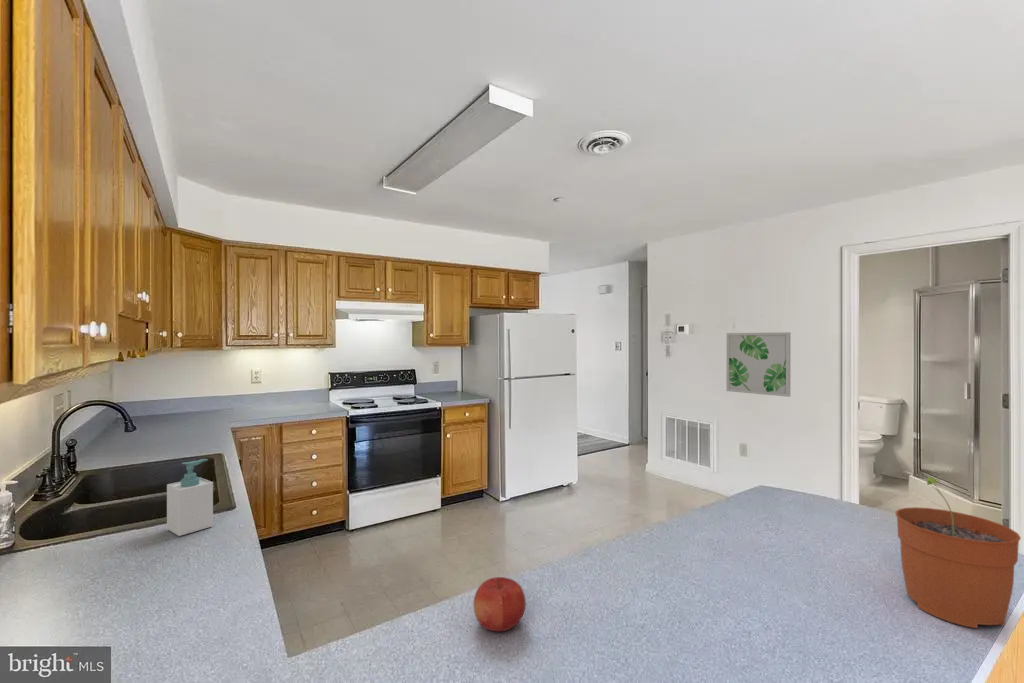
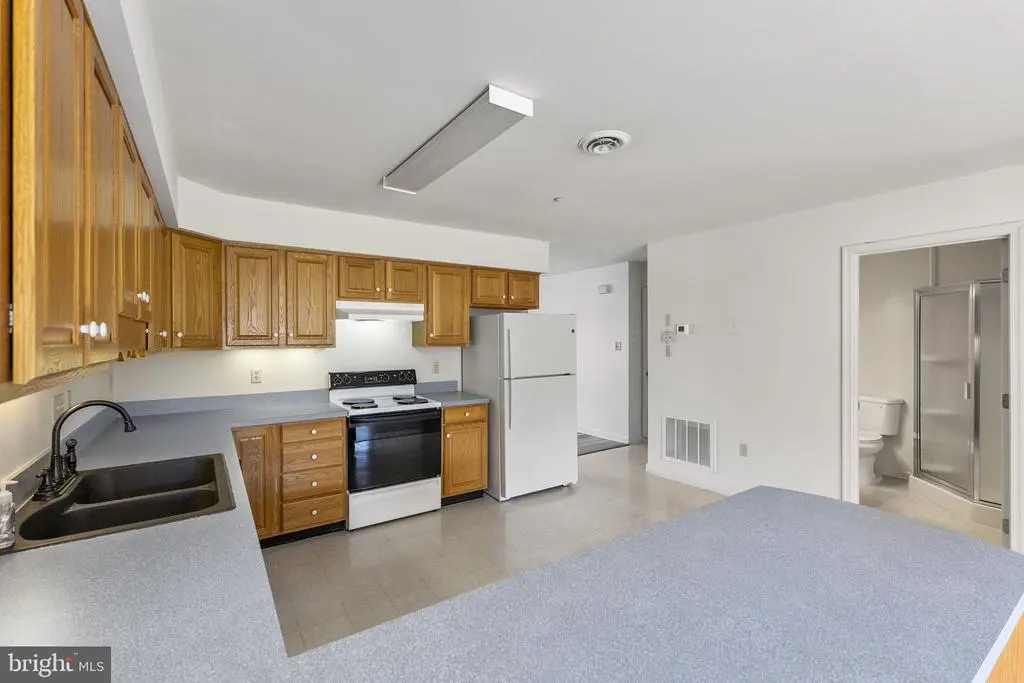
- fruit (499, 601)
- soap bottle (190, 494)
- plant pot (953, 544)
- wall art (756, 363)
